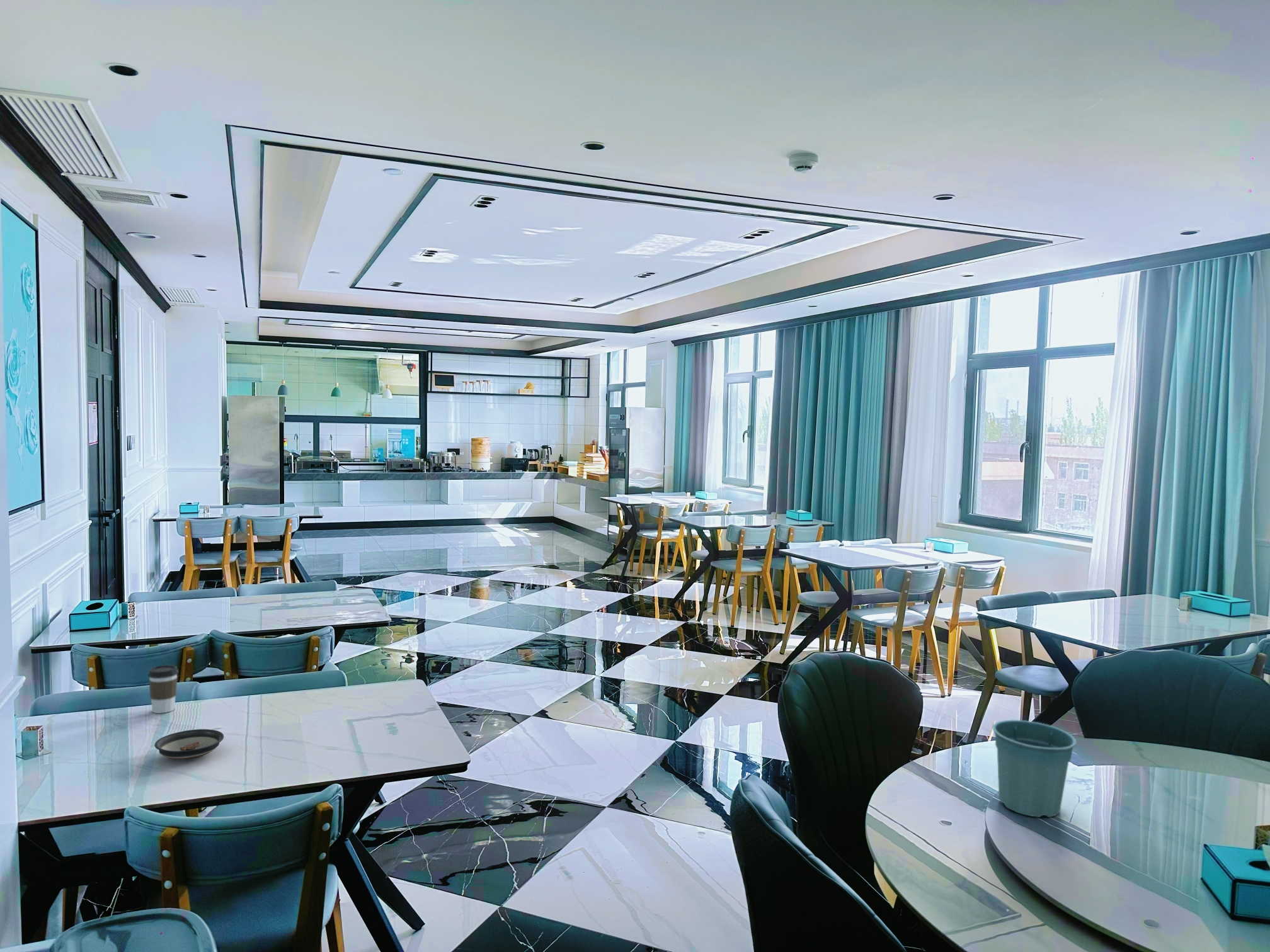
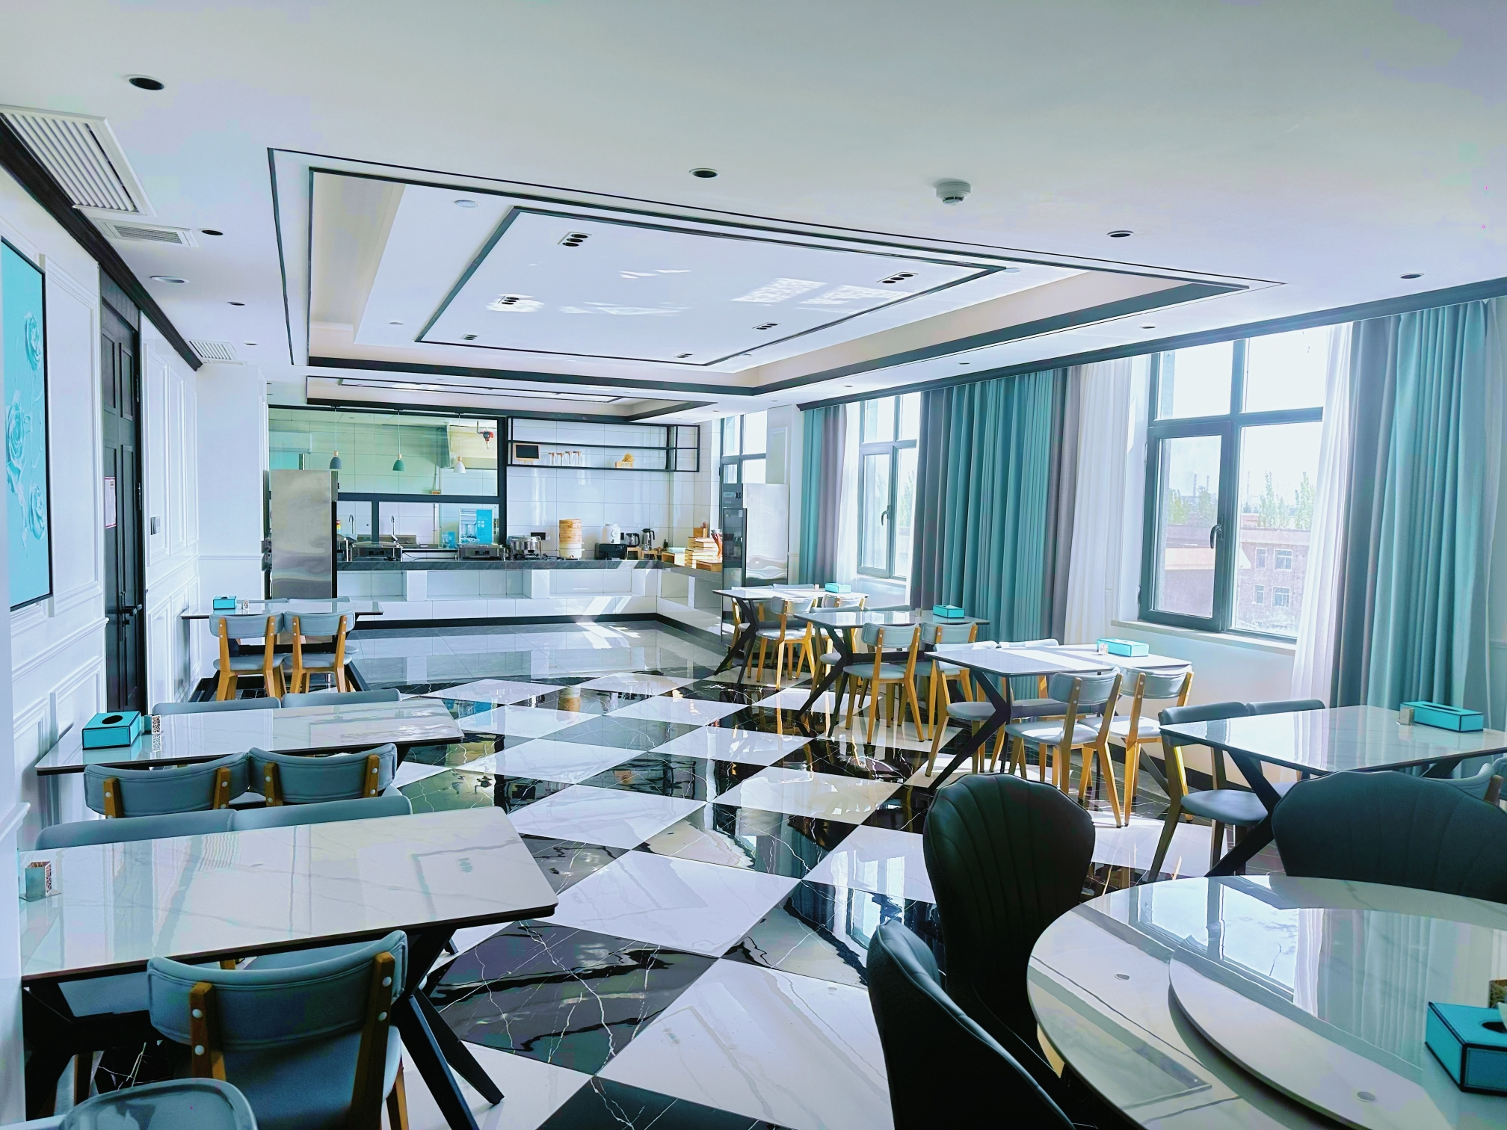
- coffee cup (163, 689)
- flower pot (1031, 769)
- saucer (190, 747)
